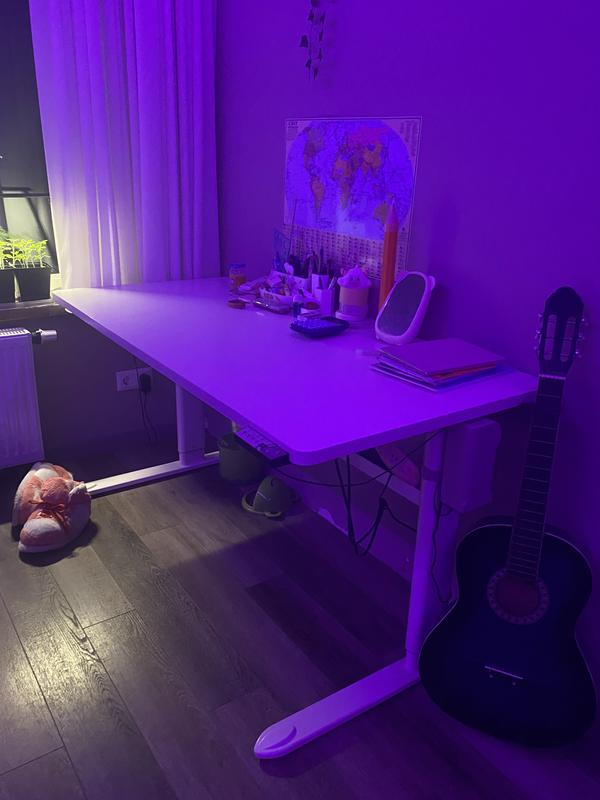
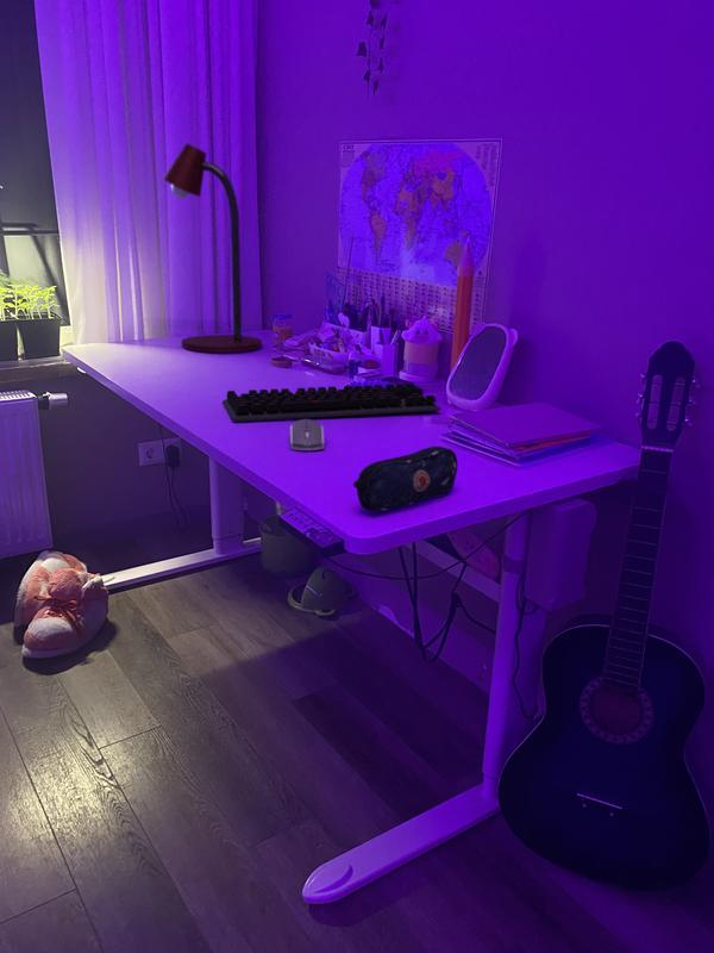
+ computer keyboard (331, 400)
+ computer mouse (306, 430)
+ pencil case (409, 478)
+ desk lamp (231, 248)
